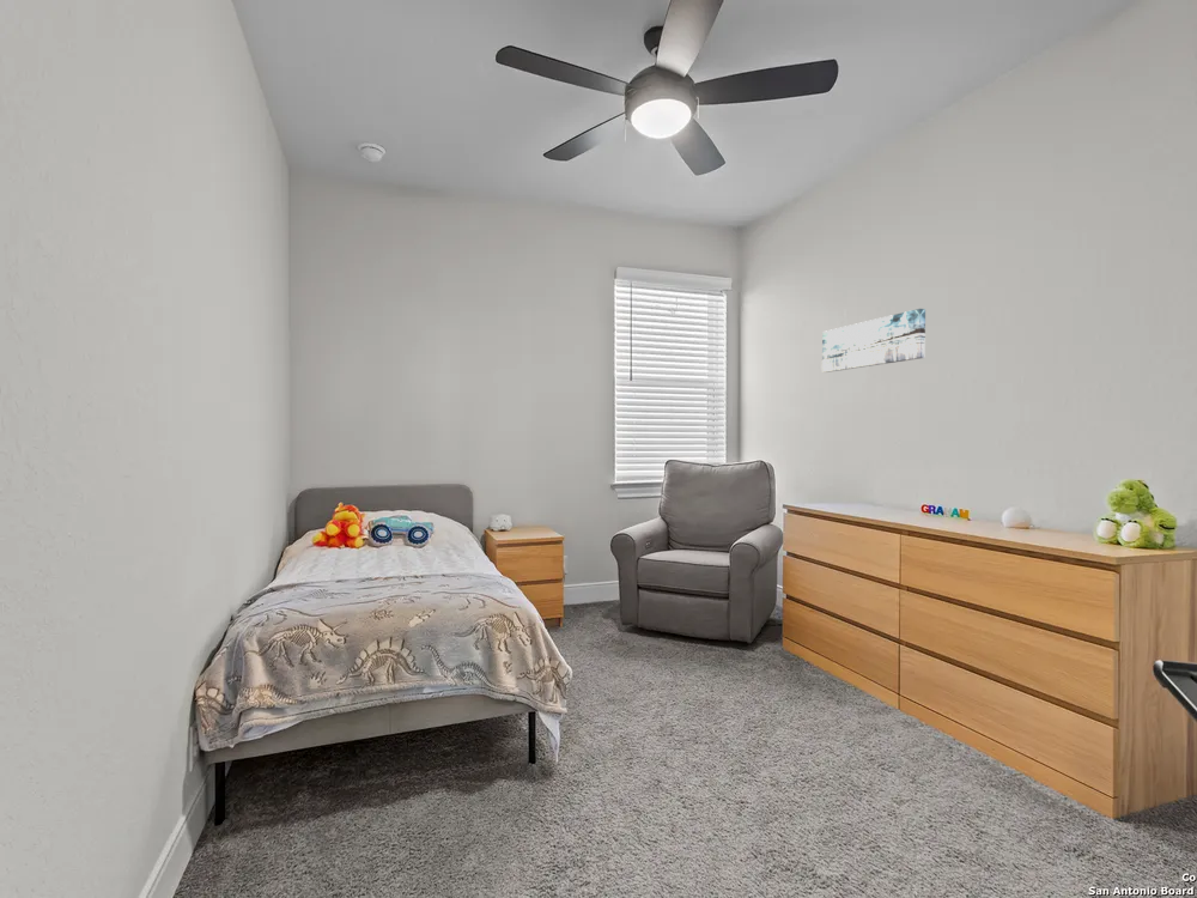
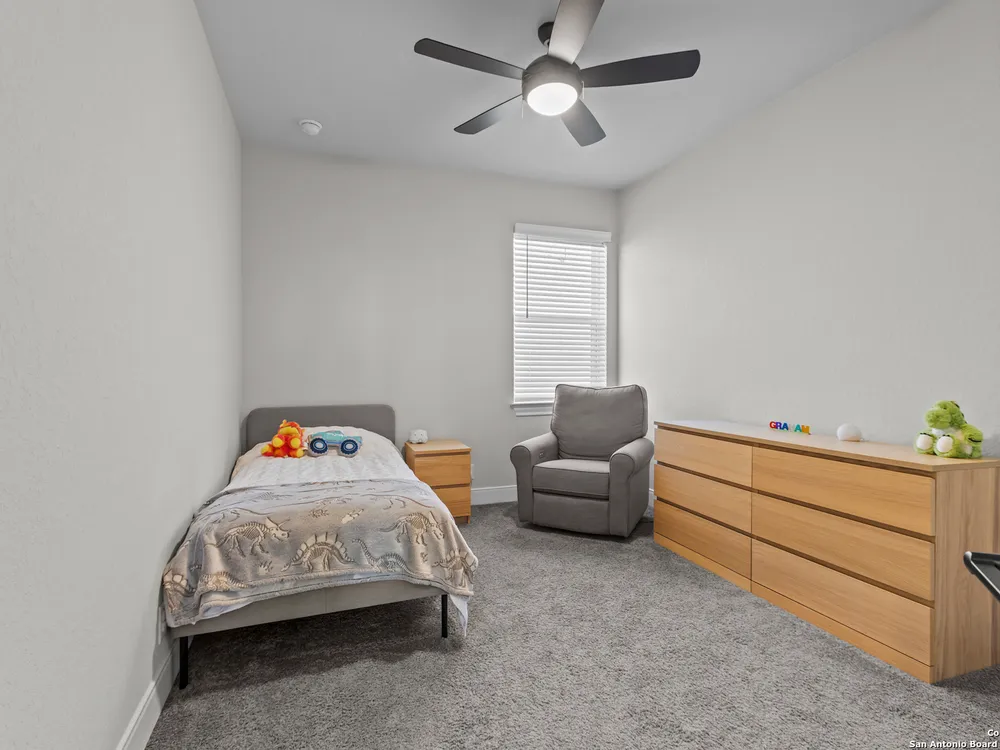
- wall art (868, 344)
